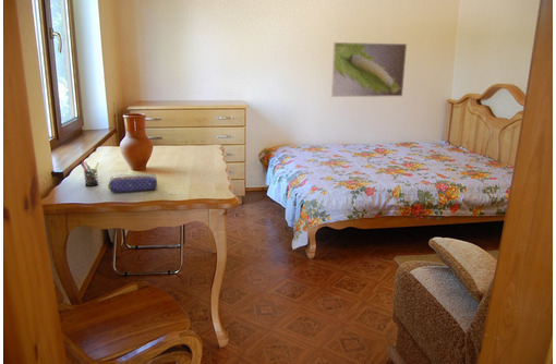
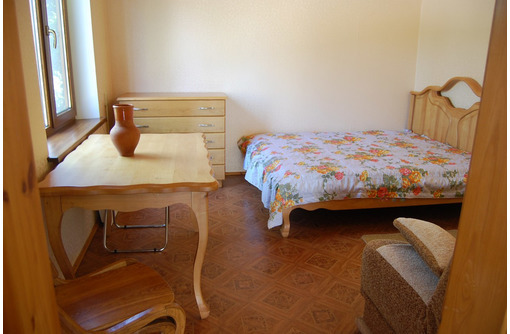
- pencil case (132, 182)
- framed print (368, 70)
- pen holder (89, 172)
